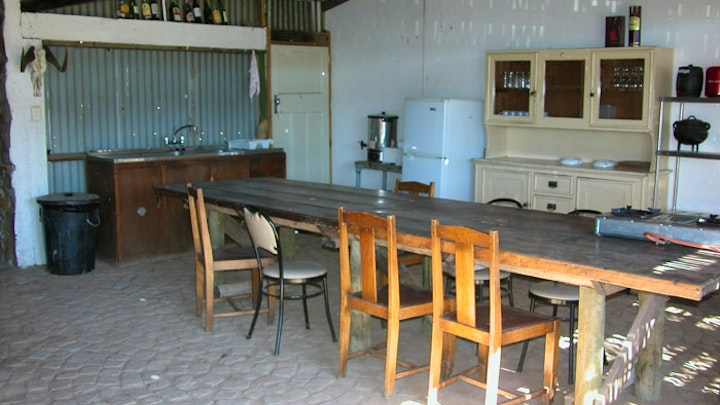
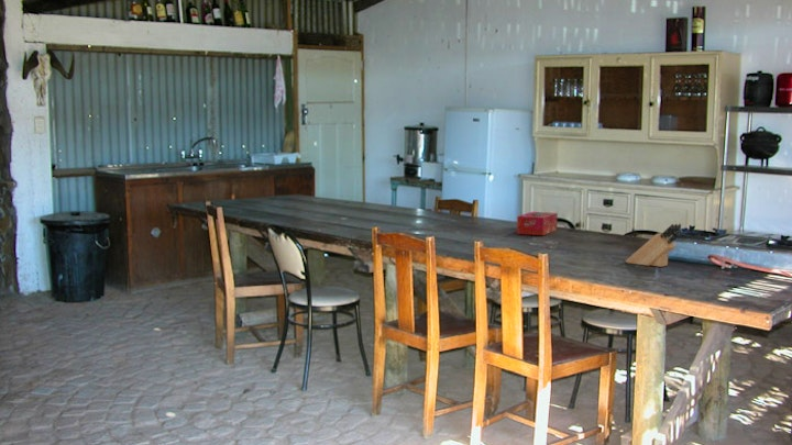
+ knife block (654, 243)
+ tissue box (537, 223)
